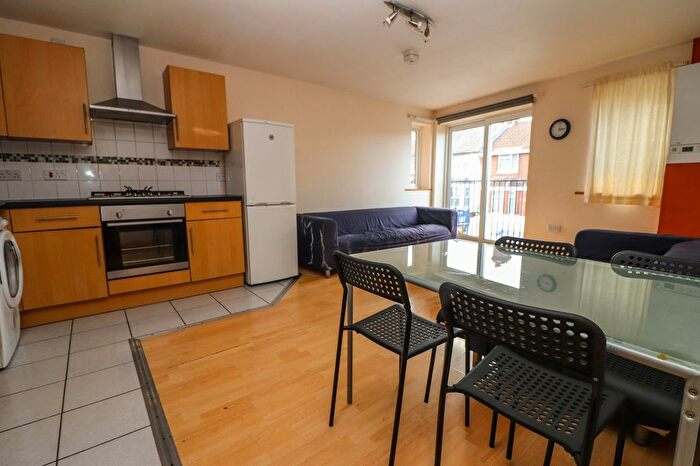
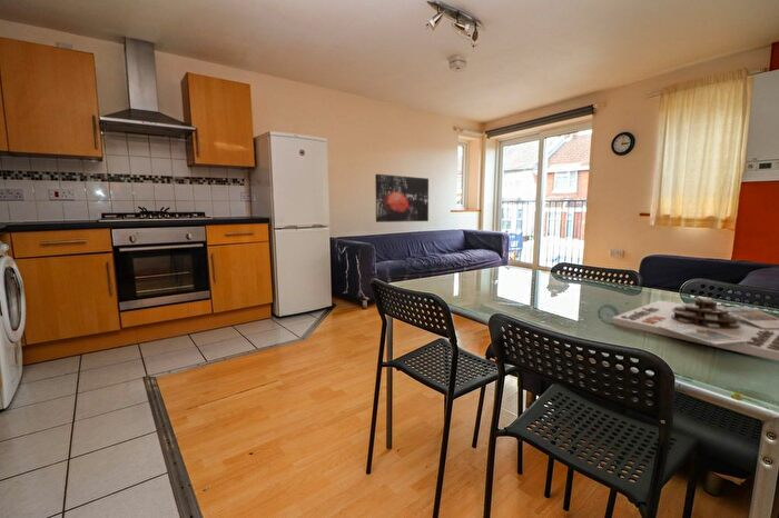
+ wall art (403, 199)
+ board game (708, 315)
